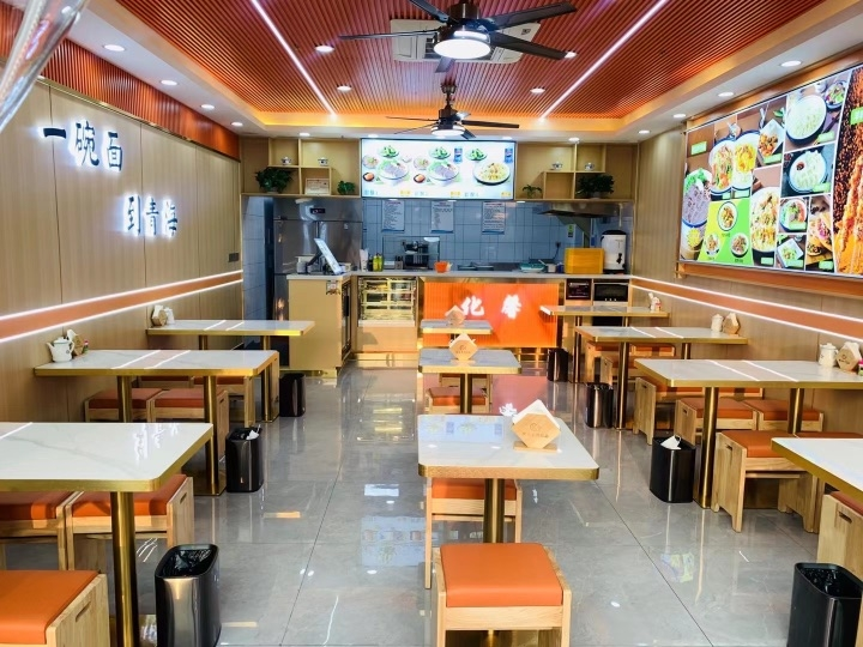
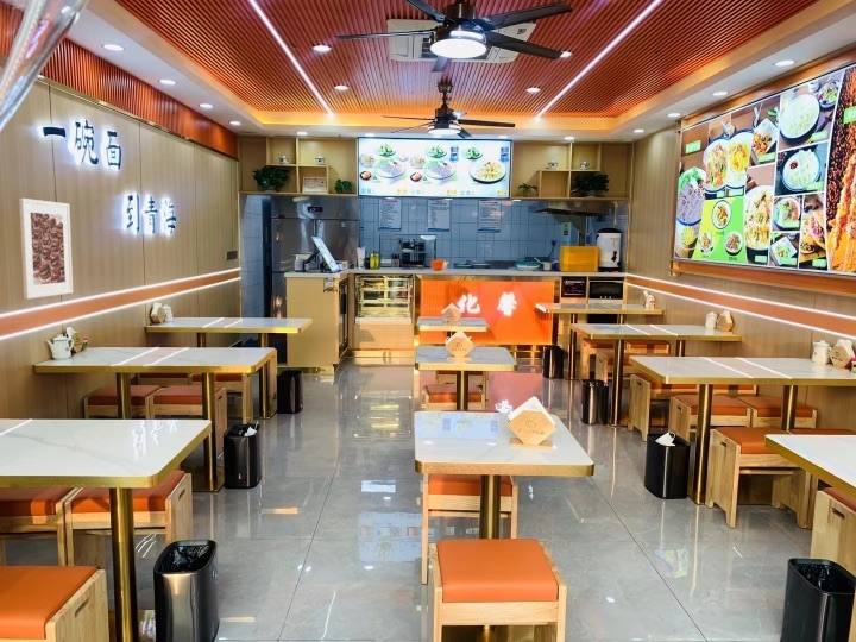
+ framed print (48, 248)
